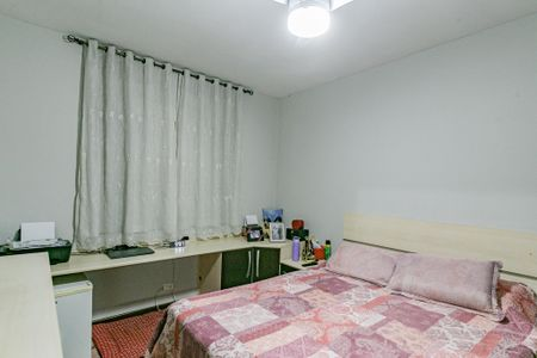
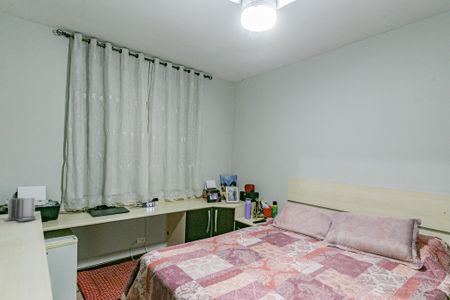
+ architectural model (20, 209)
